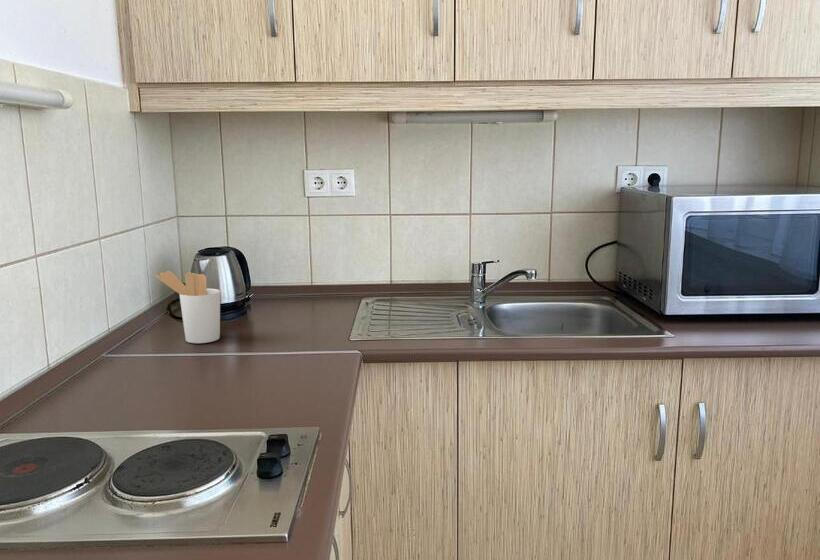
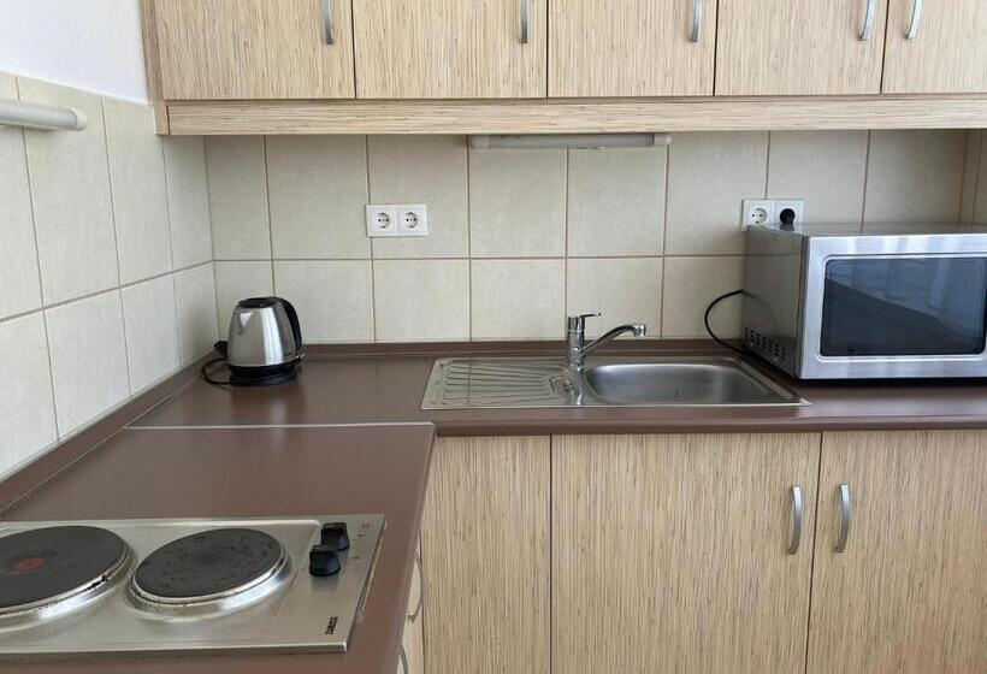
- utensil holder (190, 304)
